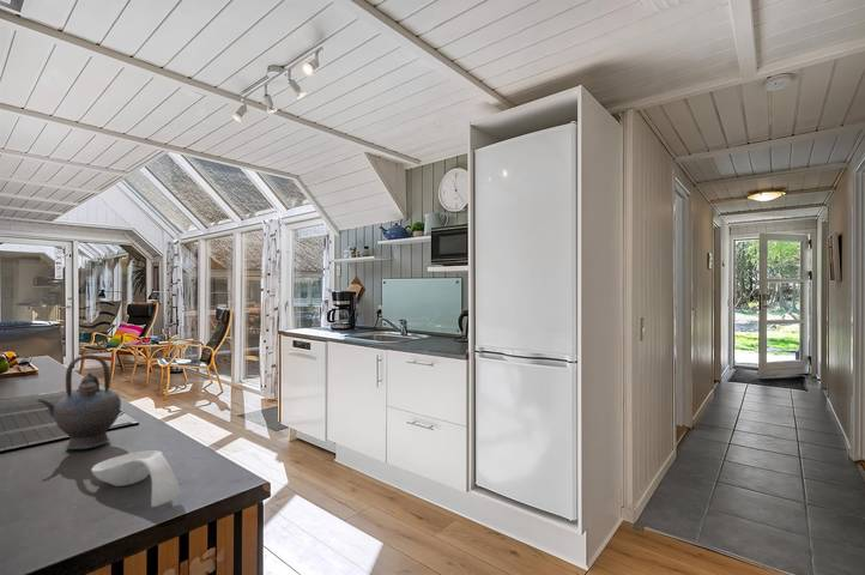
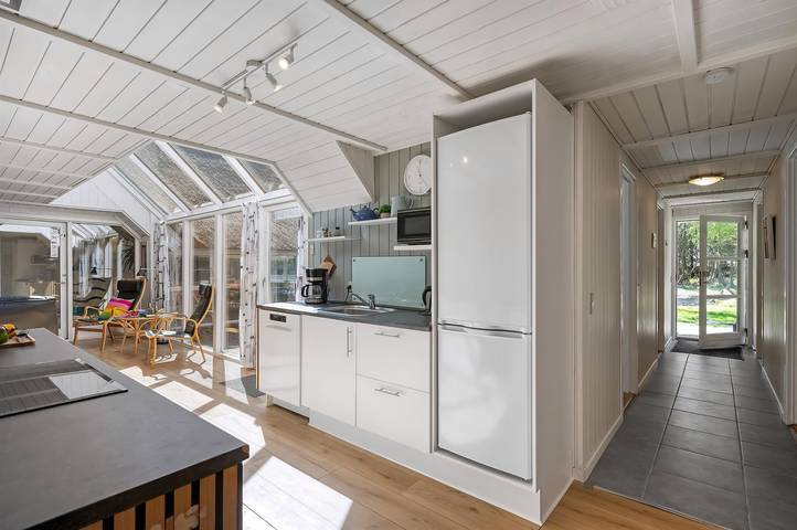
- spoon rest (140, 468)
- teapot (80, 400)
